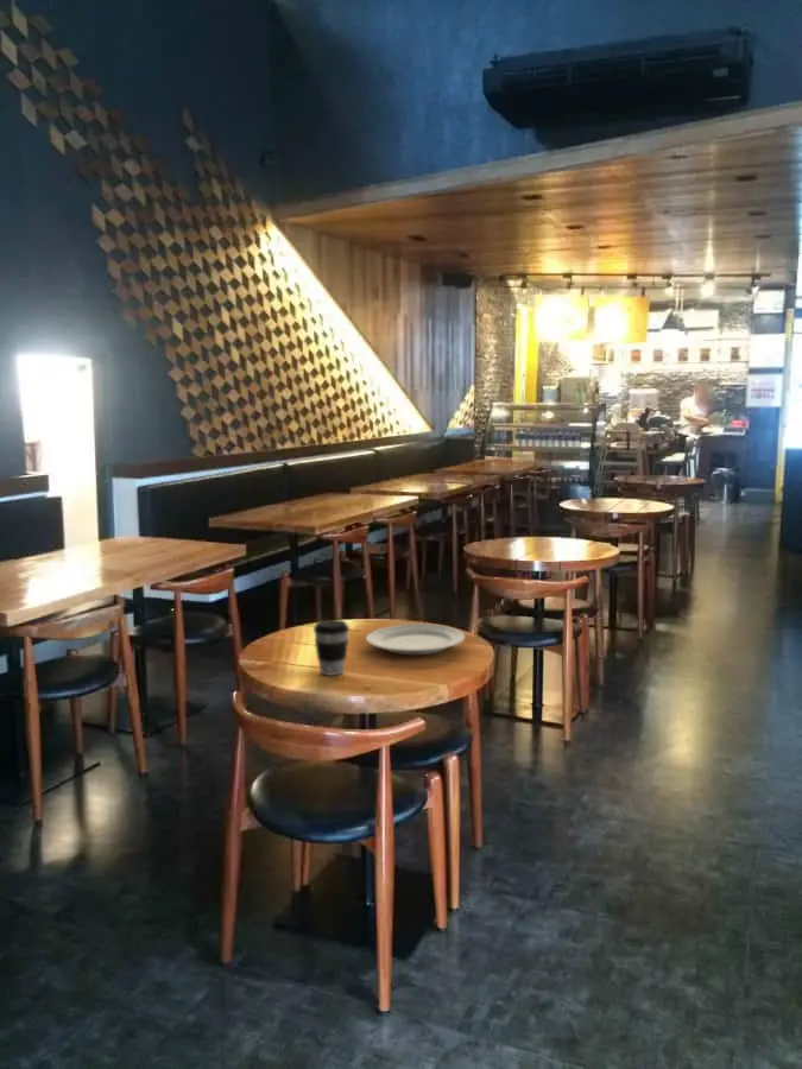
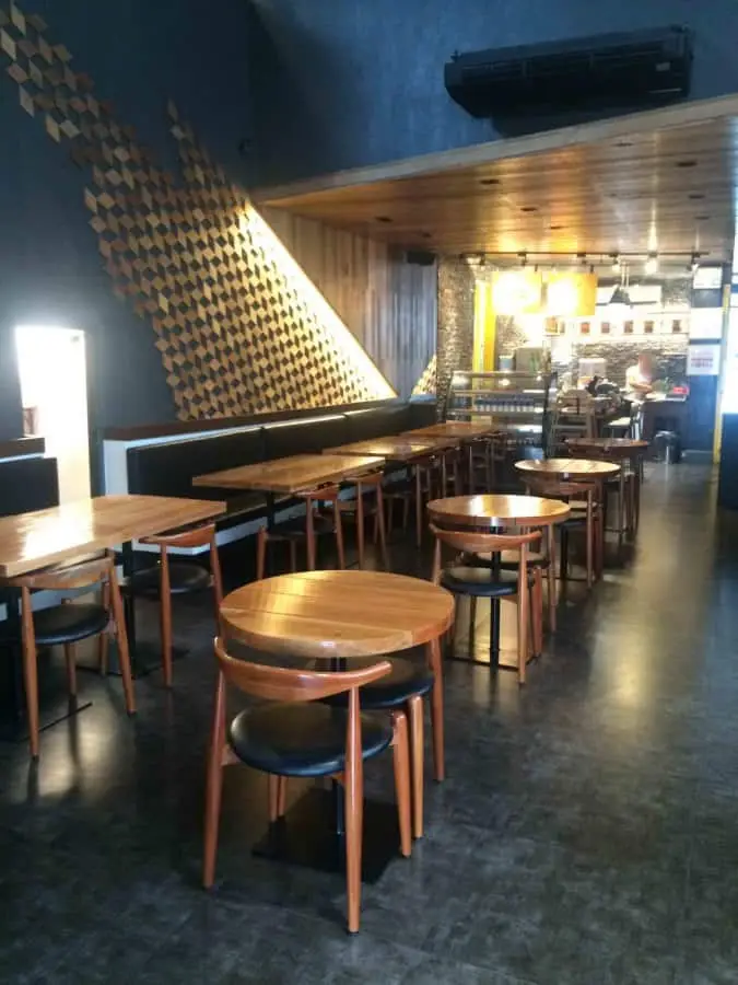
- coffee cup (331, 647)
- chinaware (415, 640)
